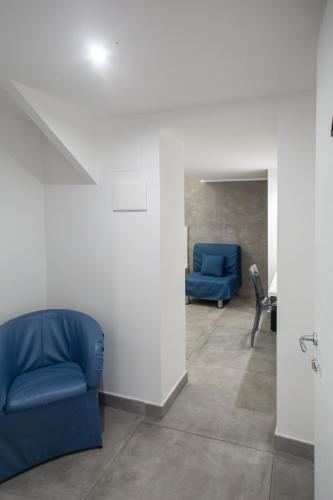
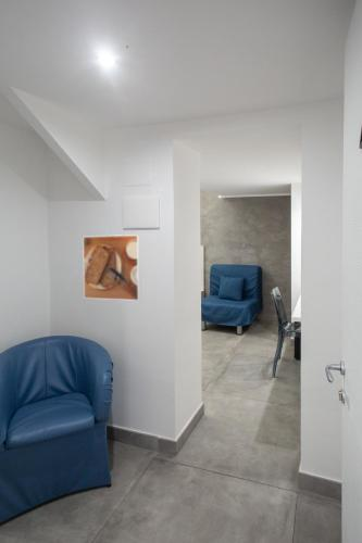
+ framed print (111, 267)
